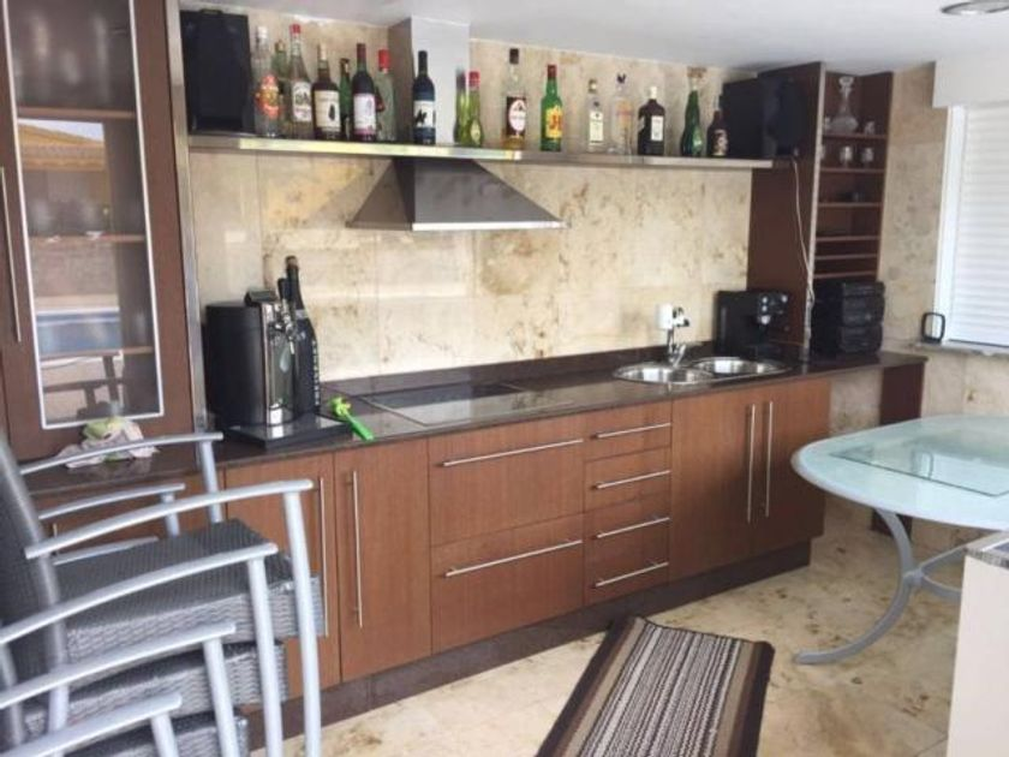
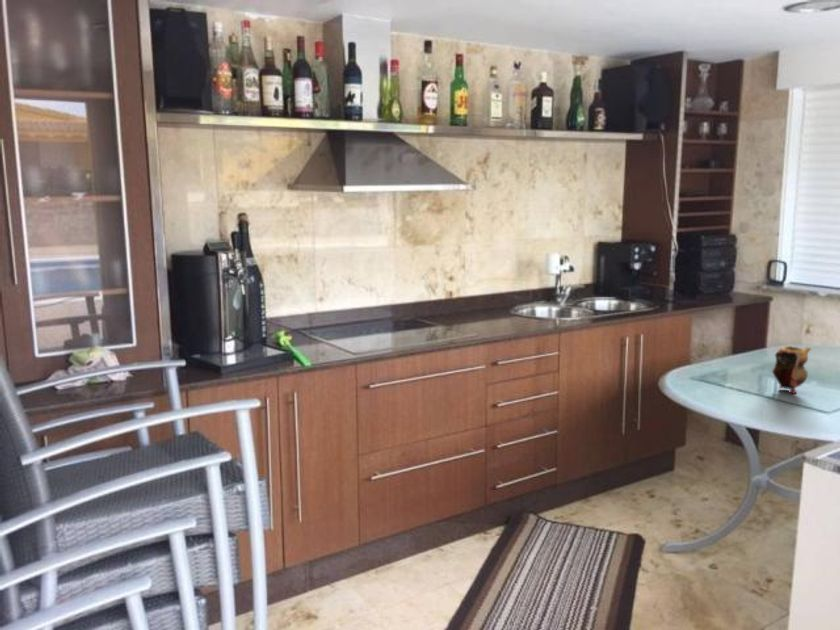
+ teapot (789, 365)
